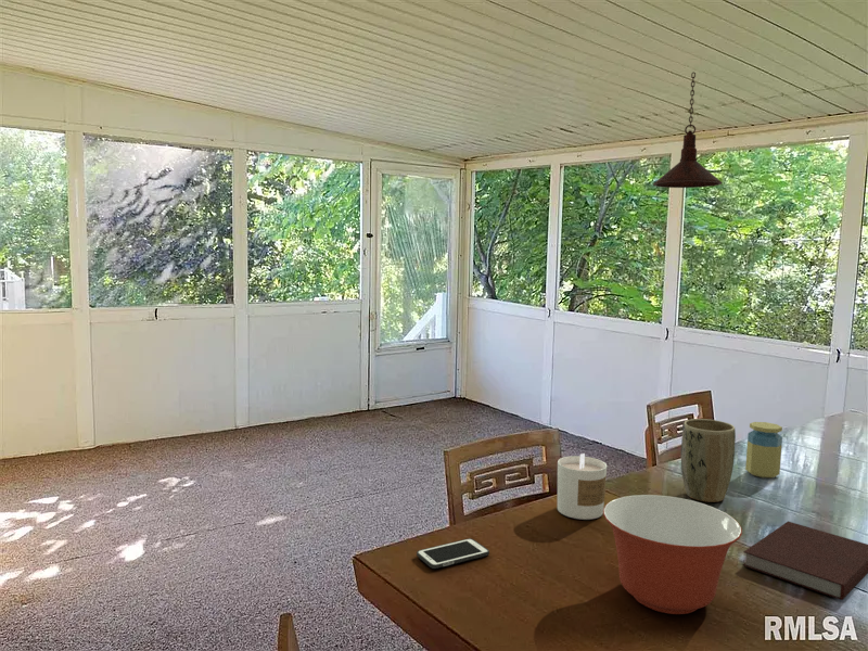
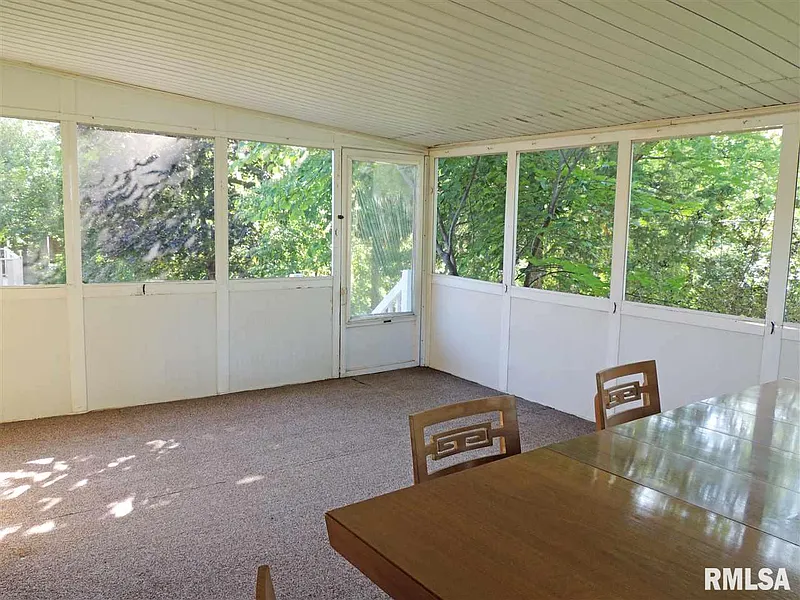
- candle (580, 482)
- mixing bowl (667, 558)
- cell phone (452, 552)
- plant pot (706, 460)
- pendant light (690, 130)
- notebook (813, 557)
- jar (764, 449)
